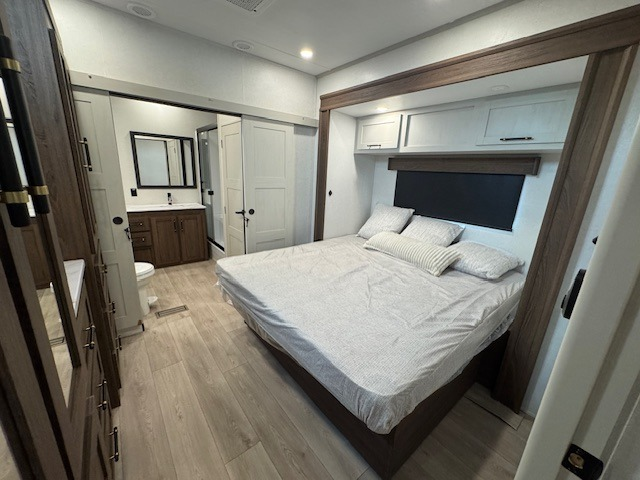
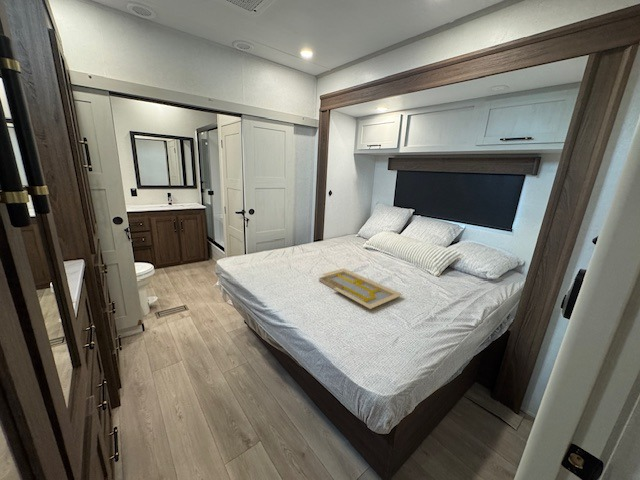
+ serving tray (354, 286)
